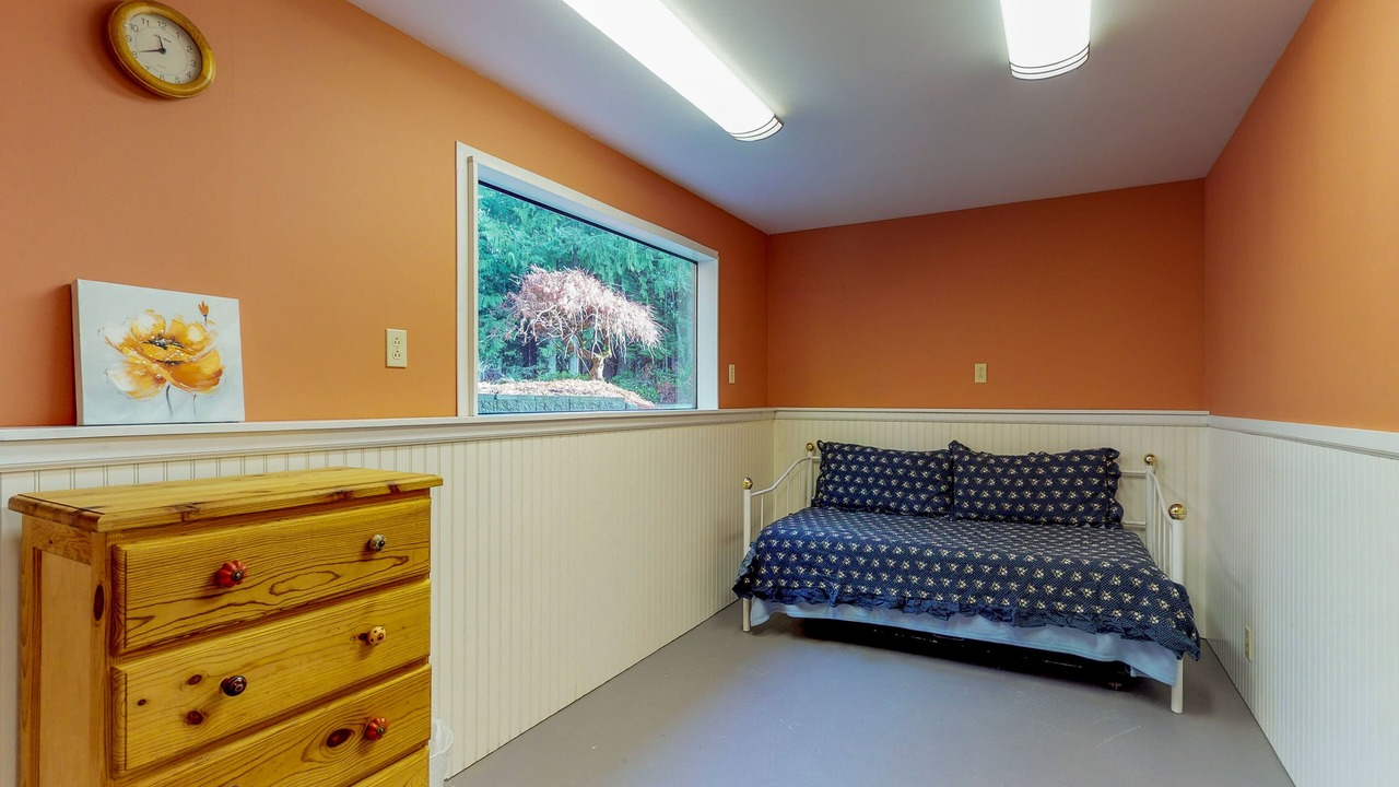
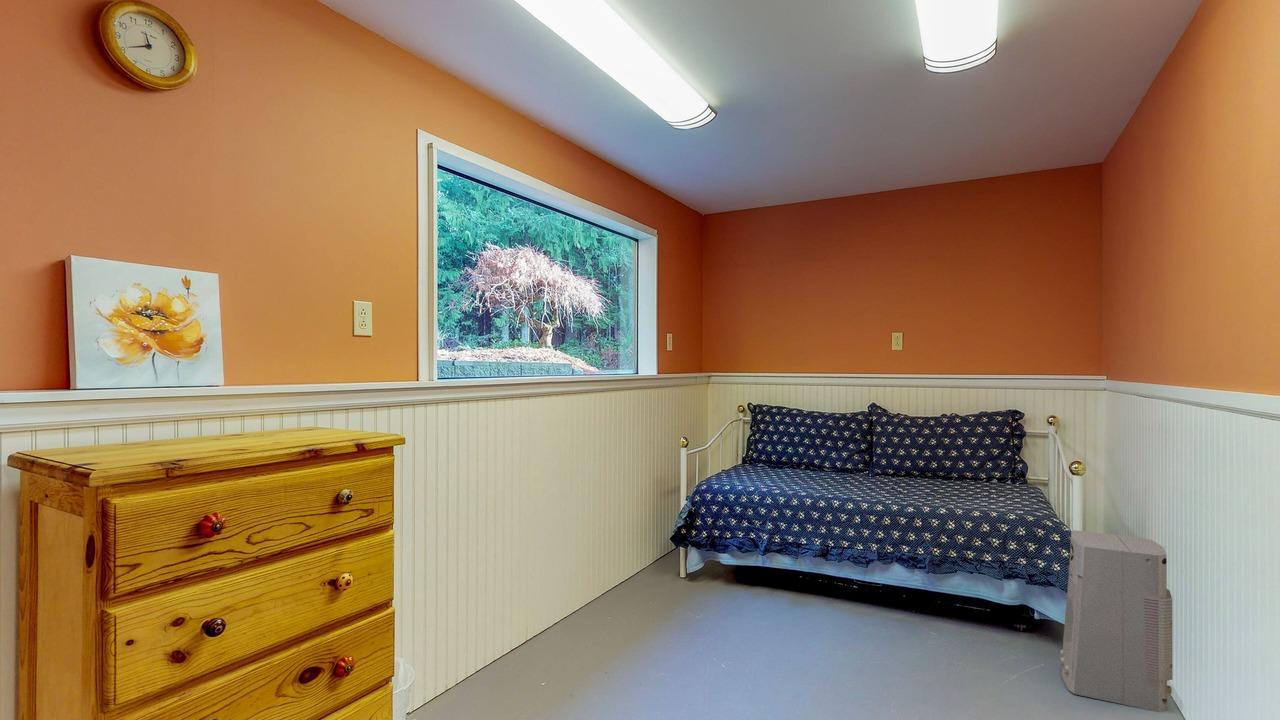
+ air purifier (1113, 614)
